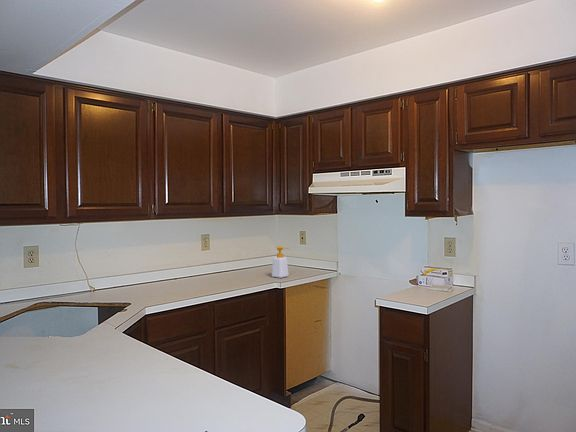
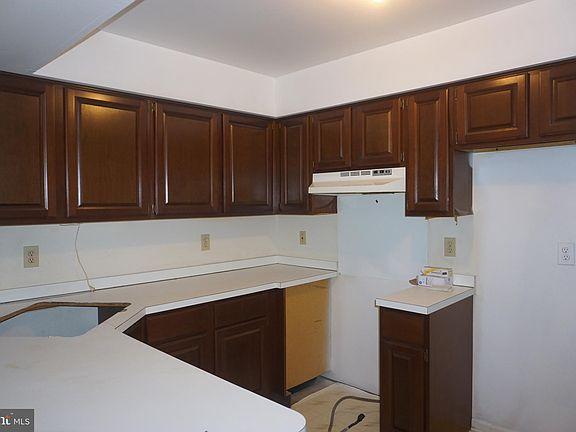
- soap bottle (282, 261)
